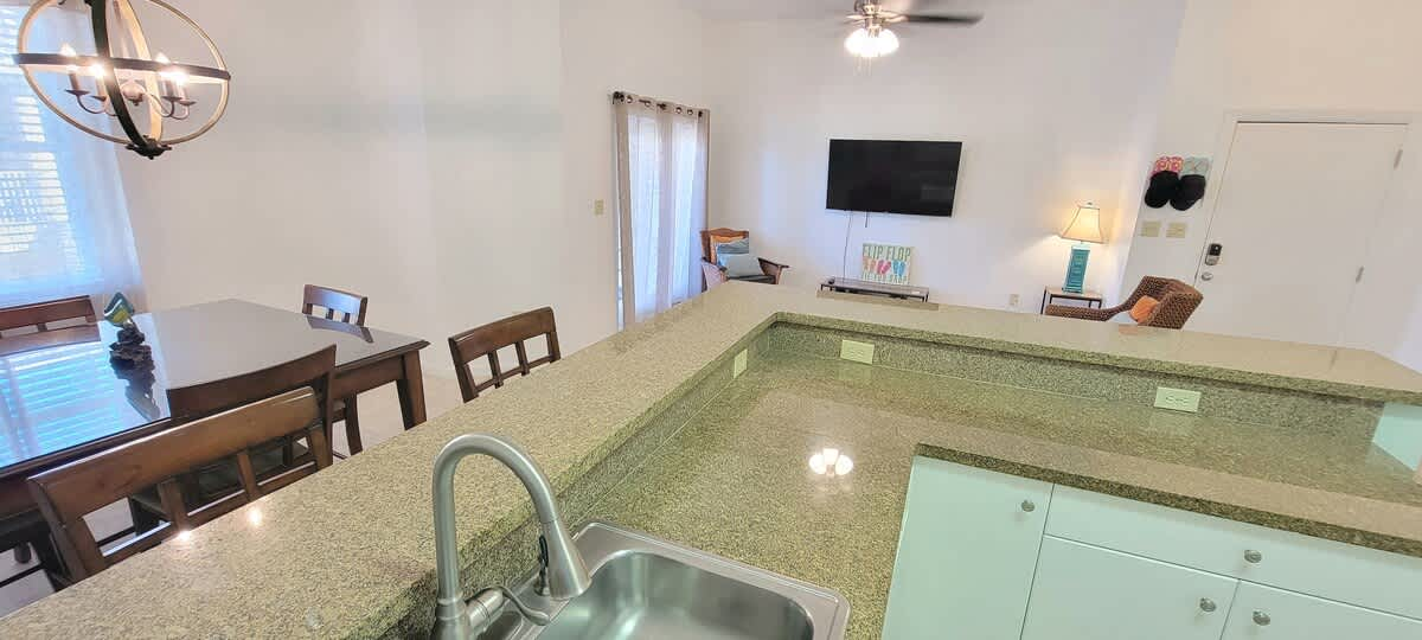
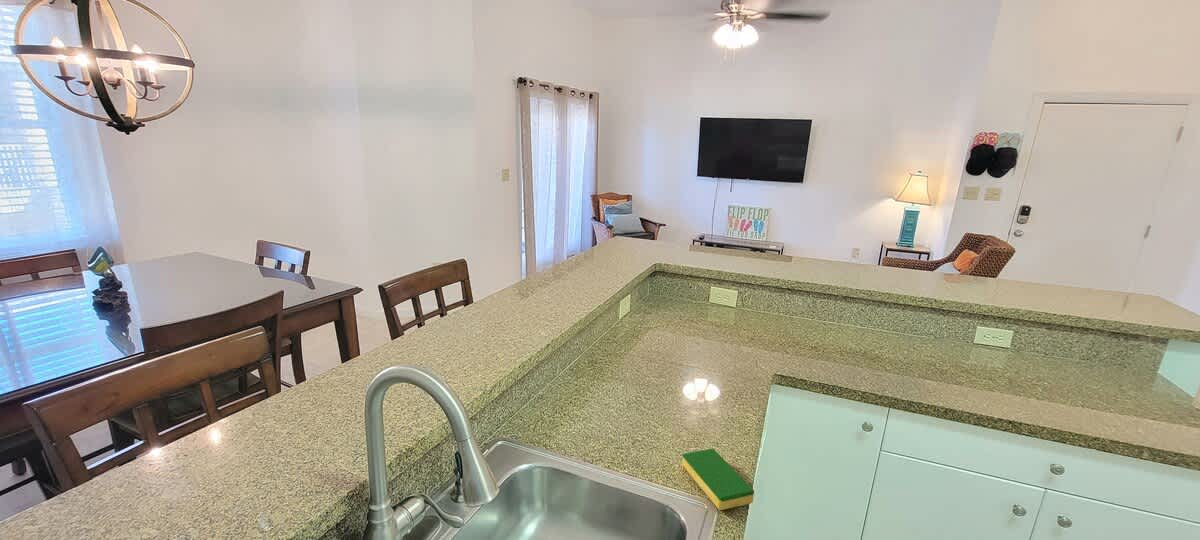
+ dish sponge (716, 477)
